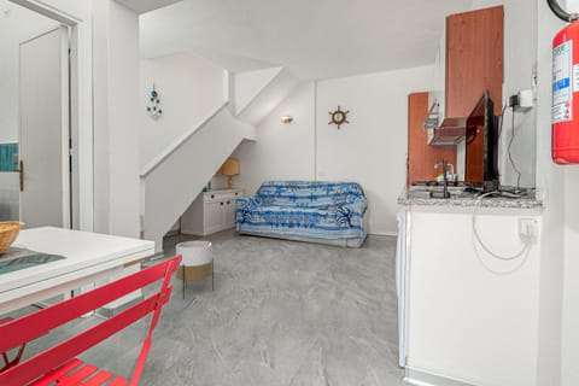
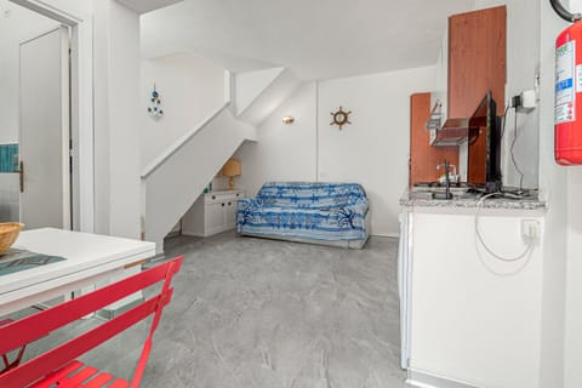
- planter (193, 268)
